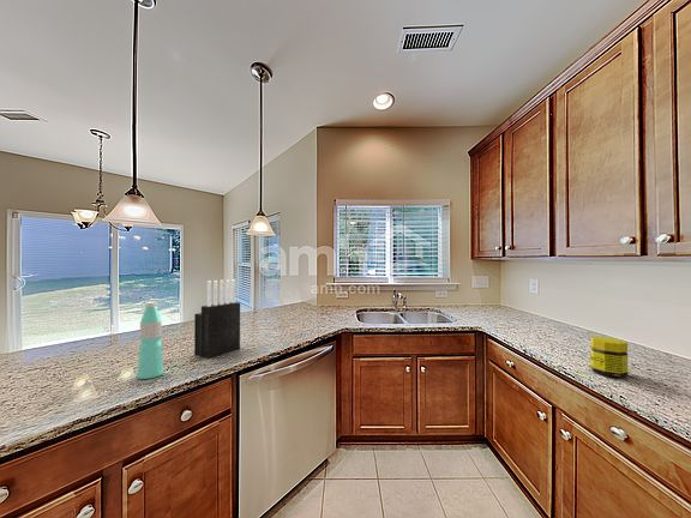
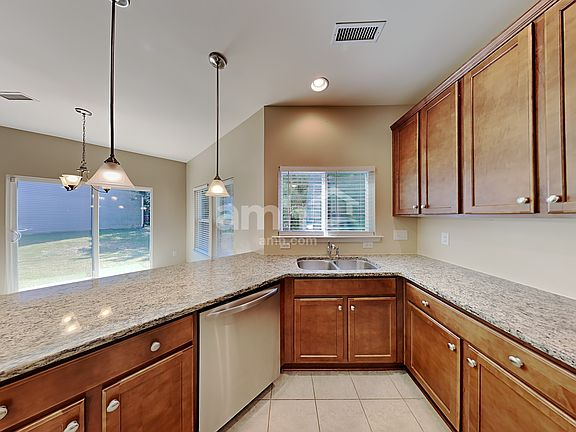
- knife block (216, 315)
- jar (608, 356)
- water bottle (150, 338)
